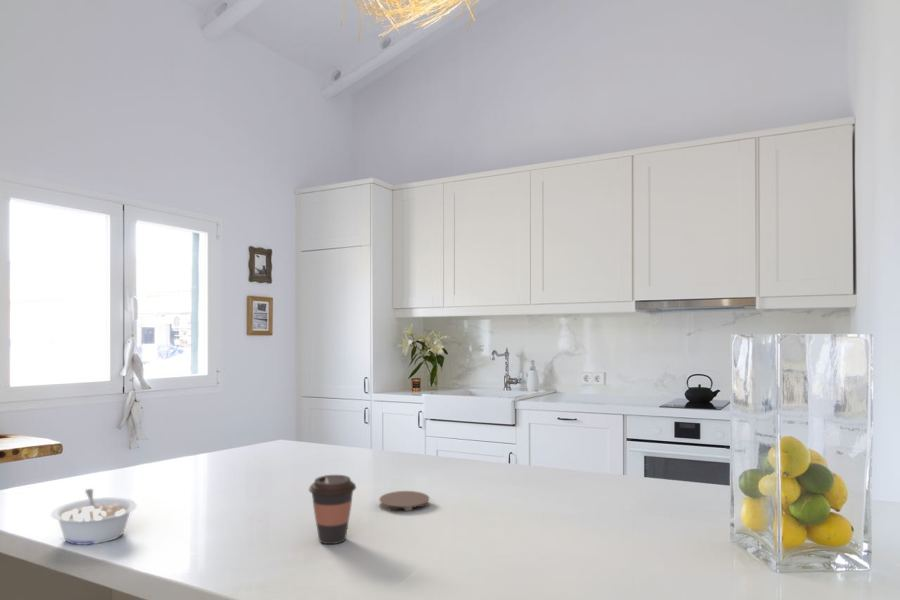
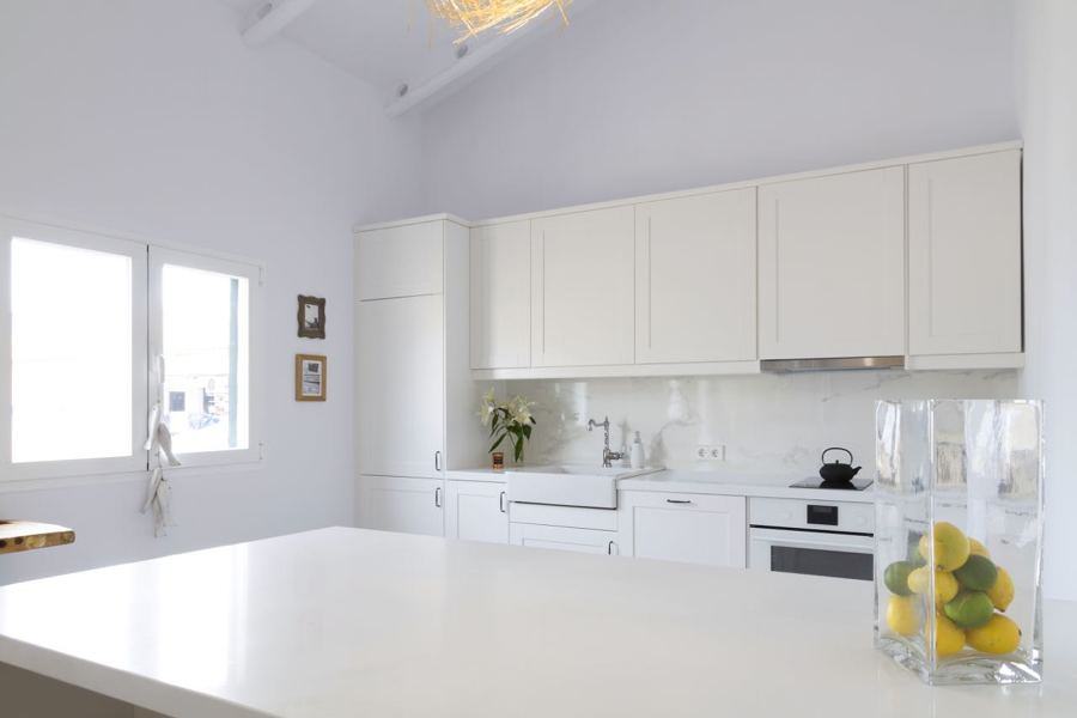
- legume (92, 518)
- coaster (404, 501)
- coffee cup (332, 509)
